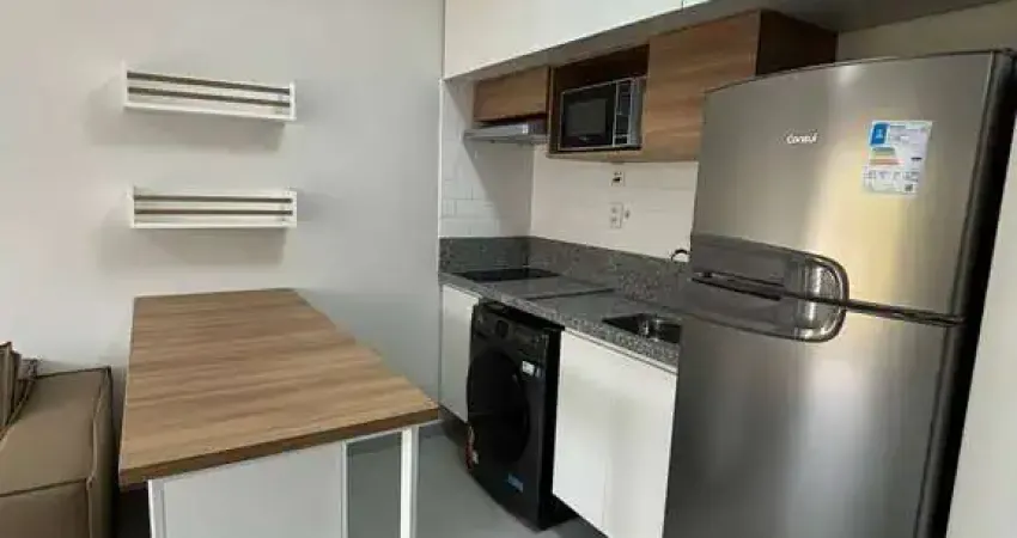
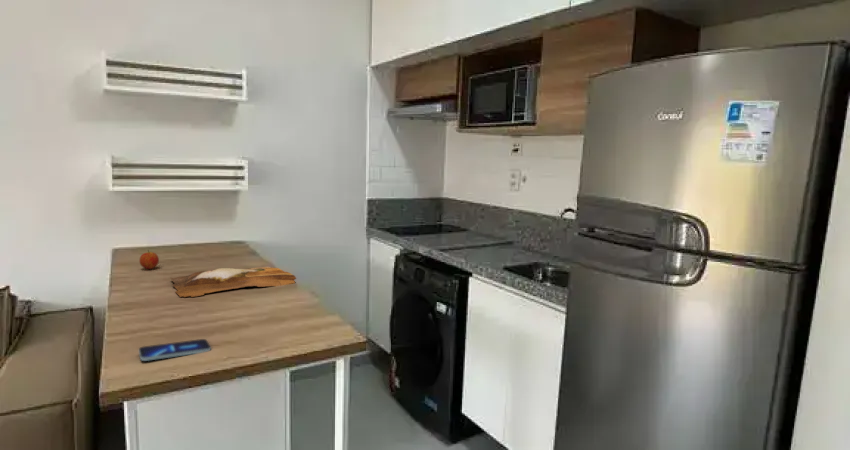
+ smartphone (175, 349)
+ fruit (149, 259)
+ cutting board (231, 275)
